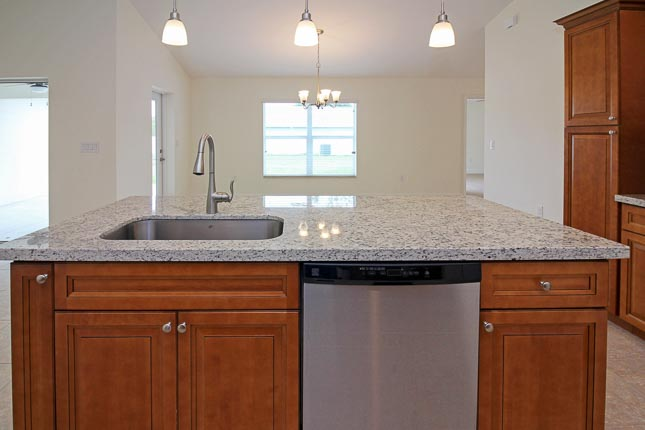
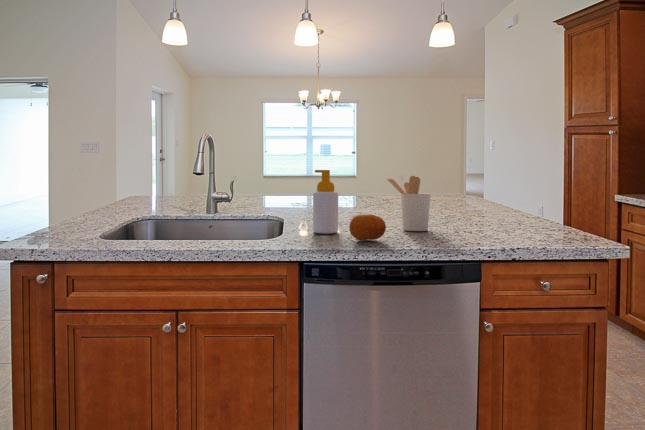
+ fruit (367, 227)
+ soap bottle (325, 201)
+ utensil holder (407, 203)
